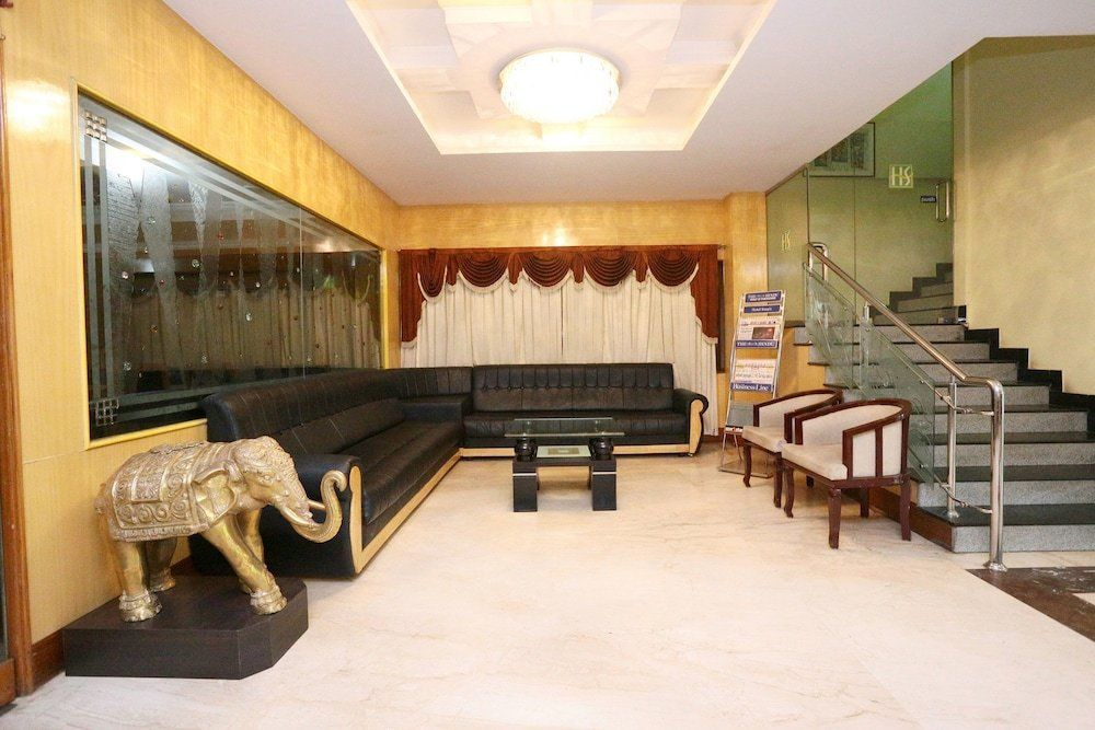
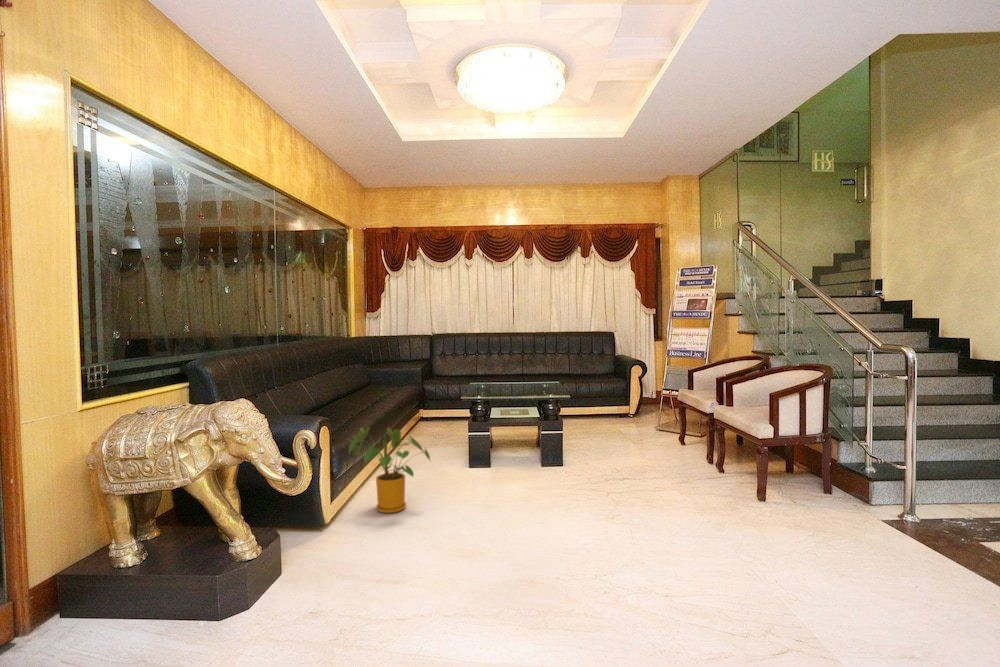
+ house plant (387, 469)
